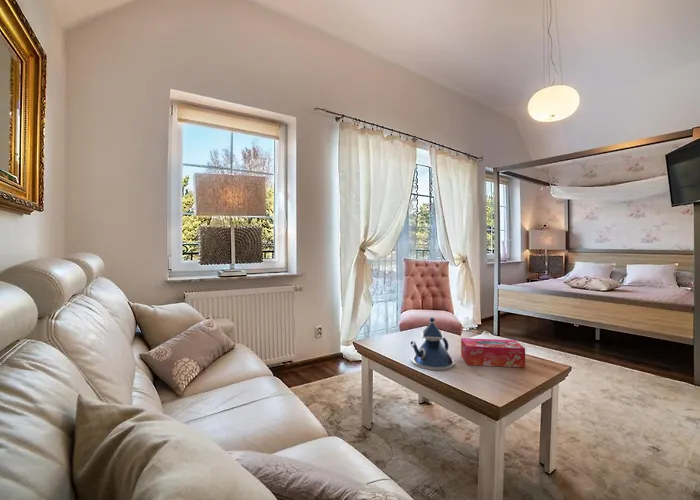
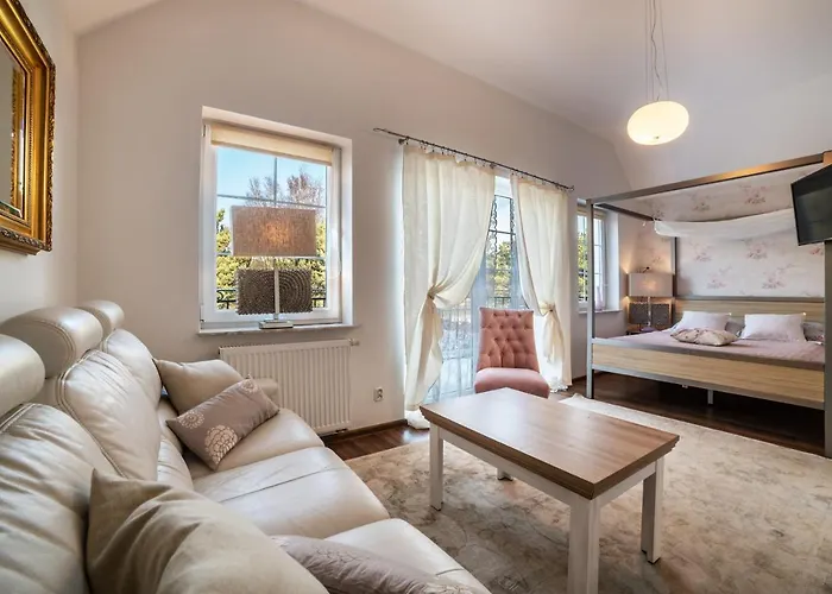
- tissue box (491, 352)
- teapot (430, 339)
